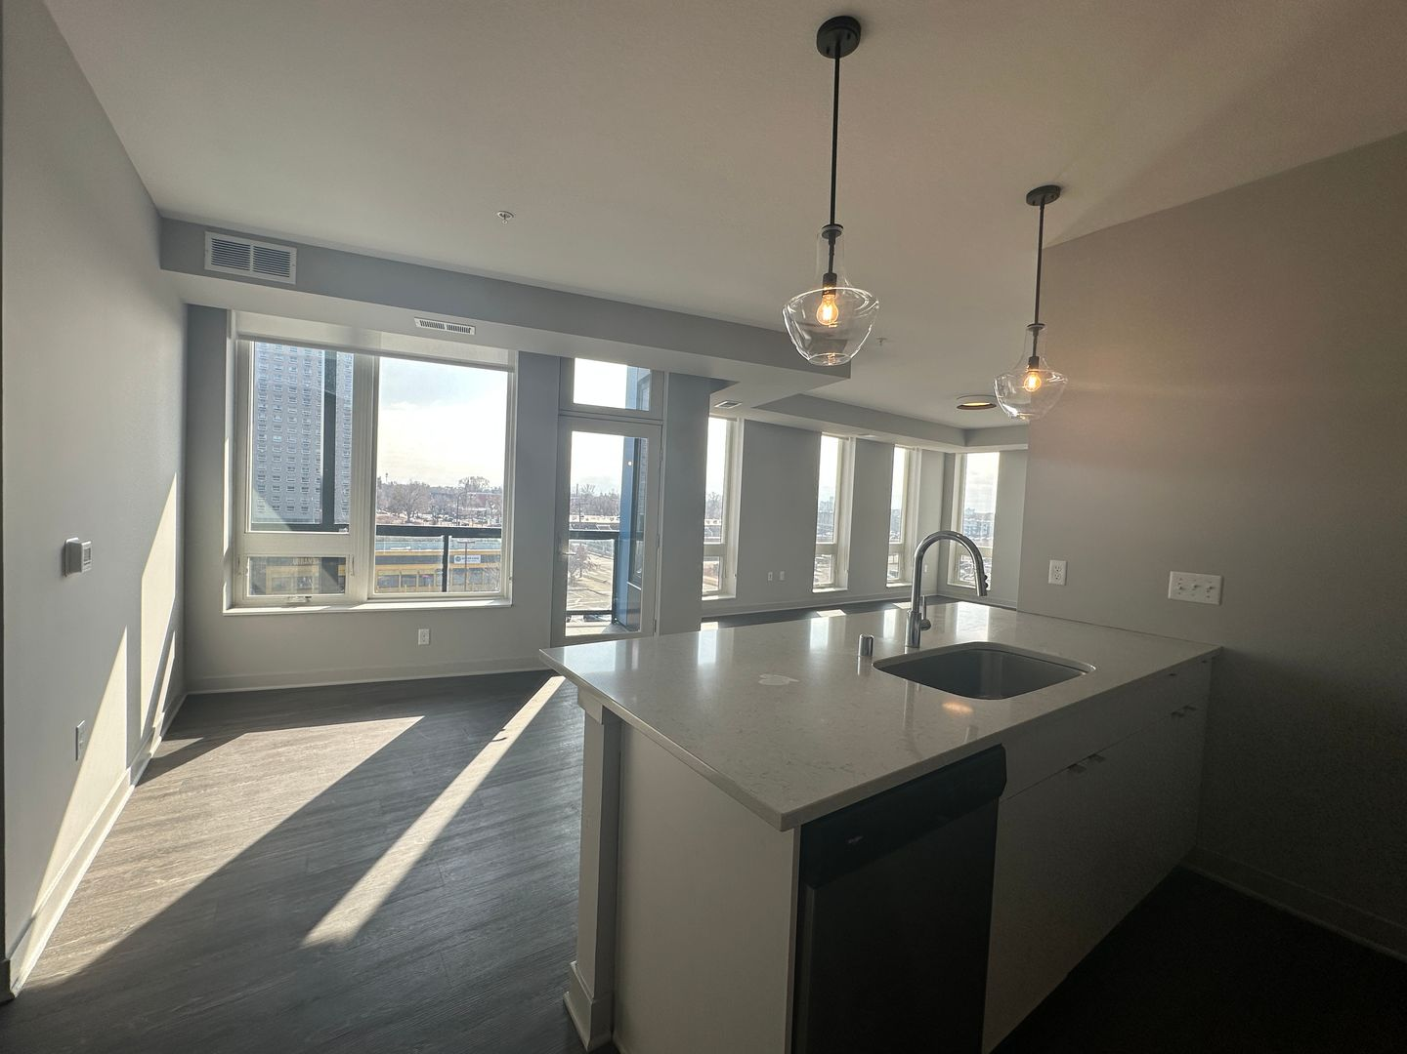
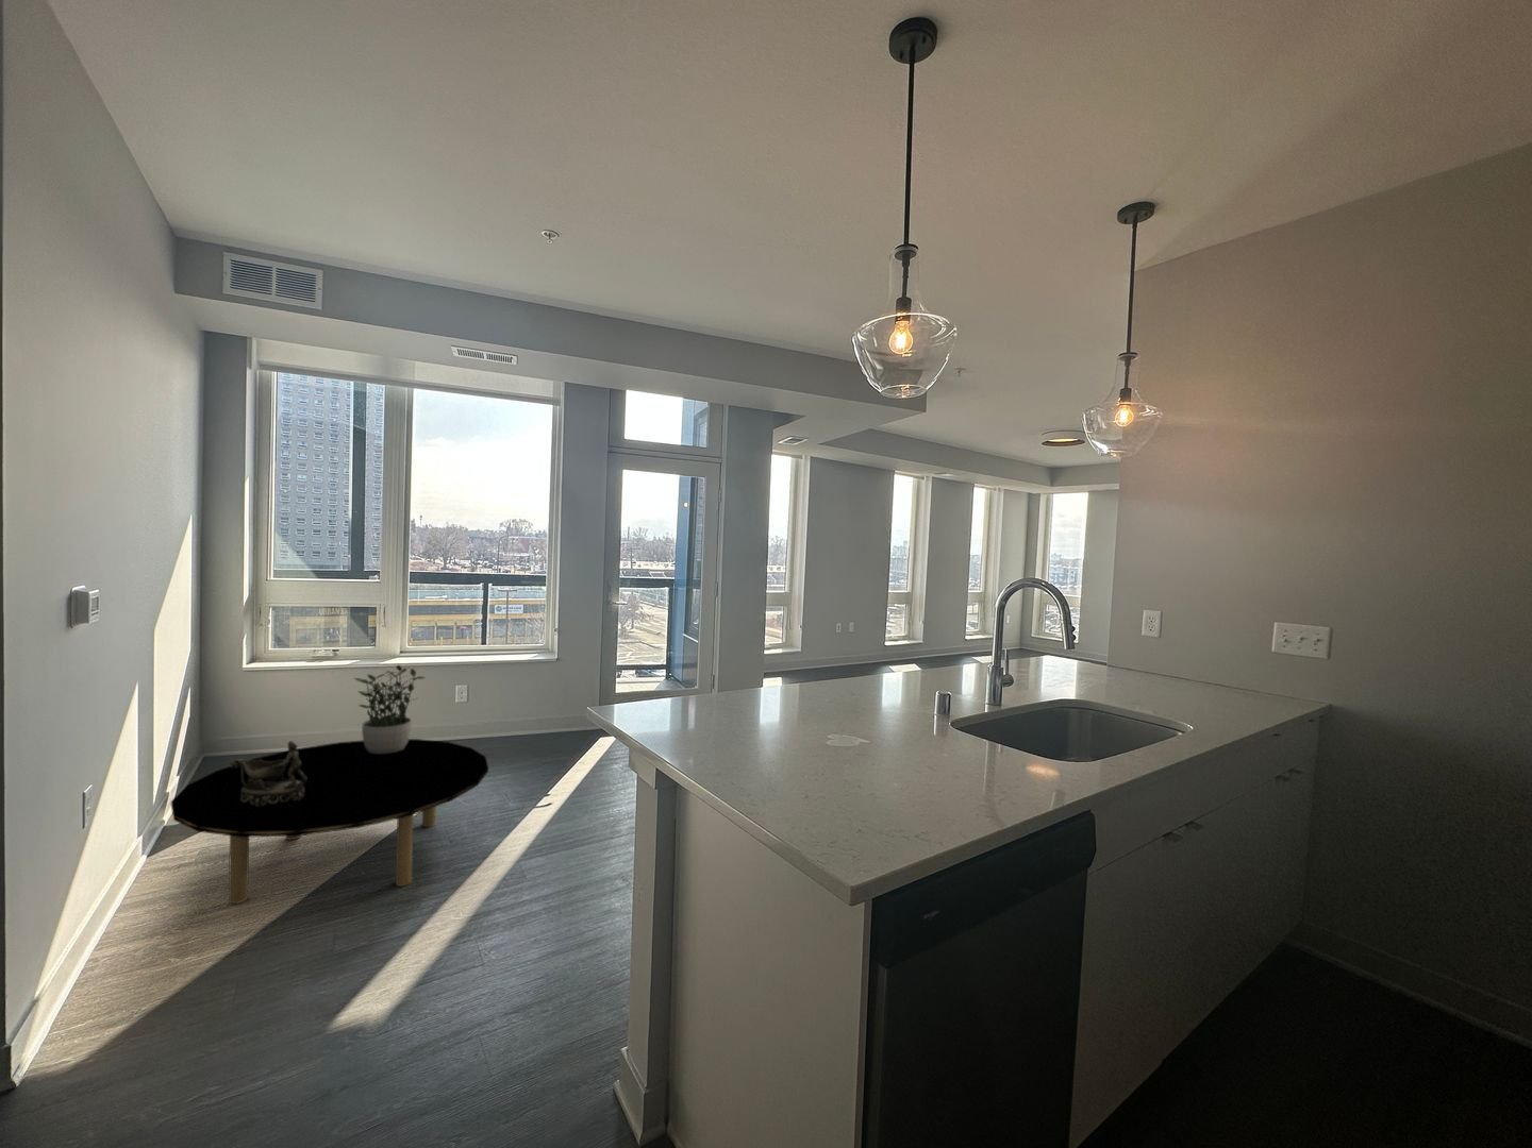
+ potted plant (390, 707)
+ decorative bowl (265, 768)
+ coffee table (346, 816)
